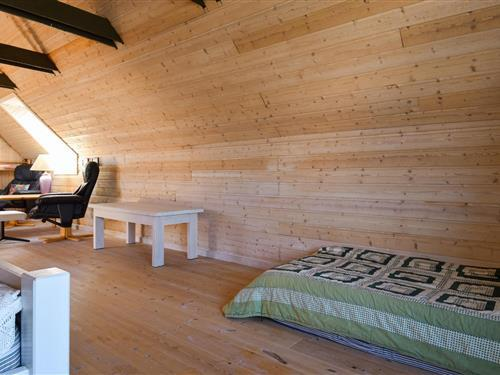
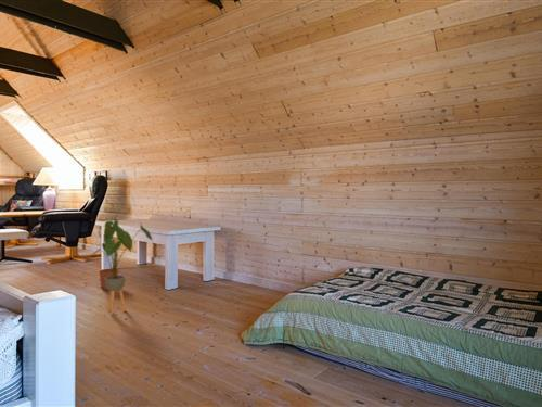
+ house plant (117, 264)
+ plant pot (108, 275)
